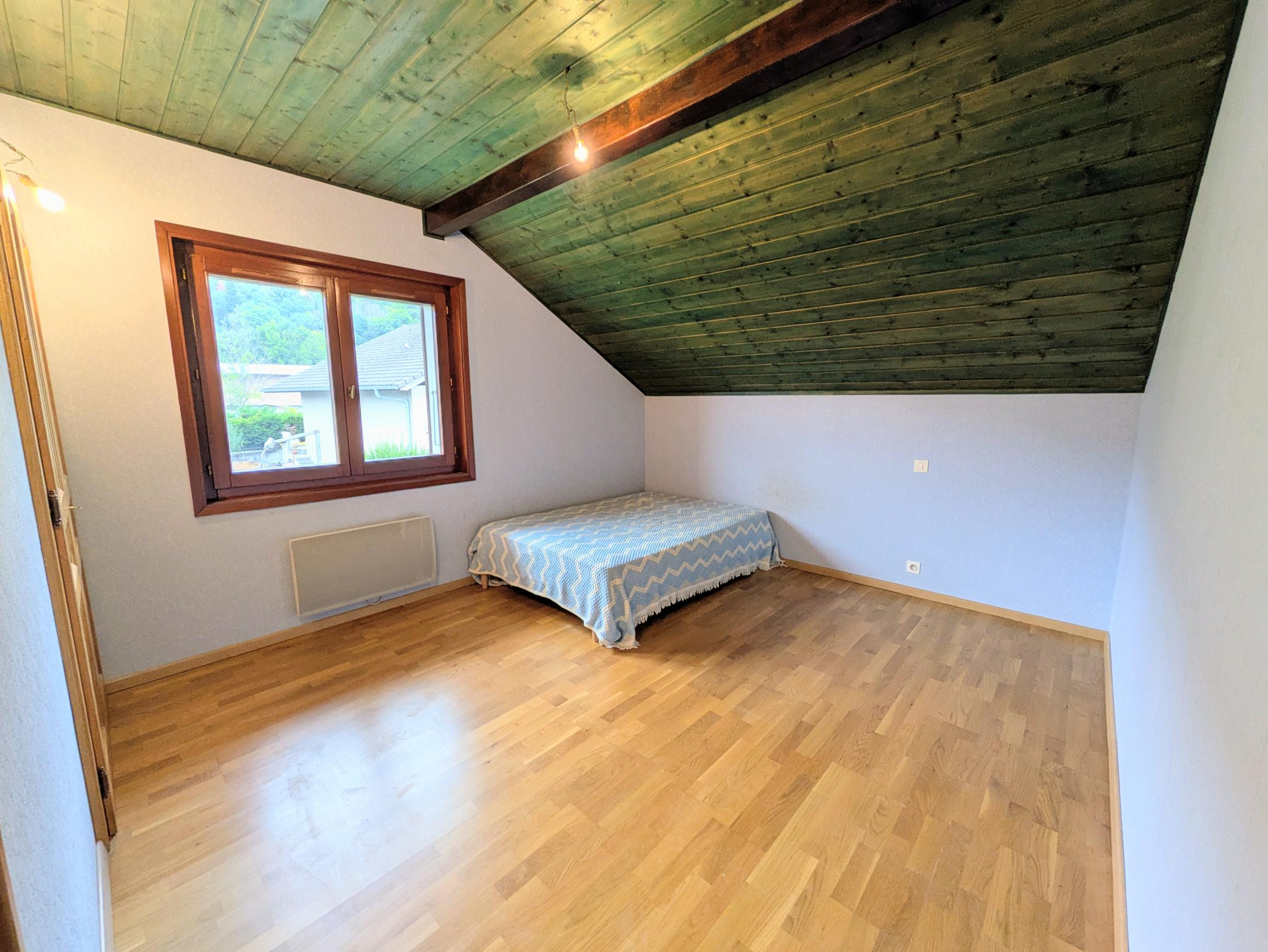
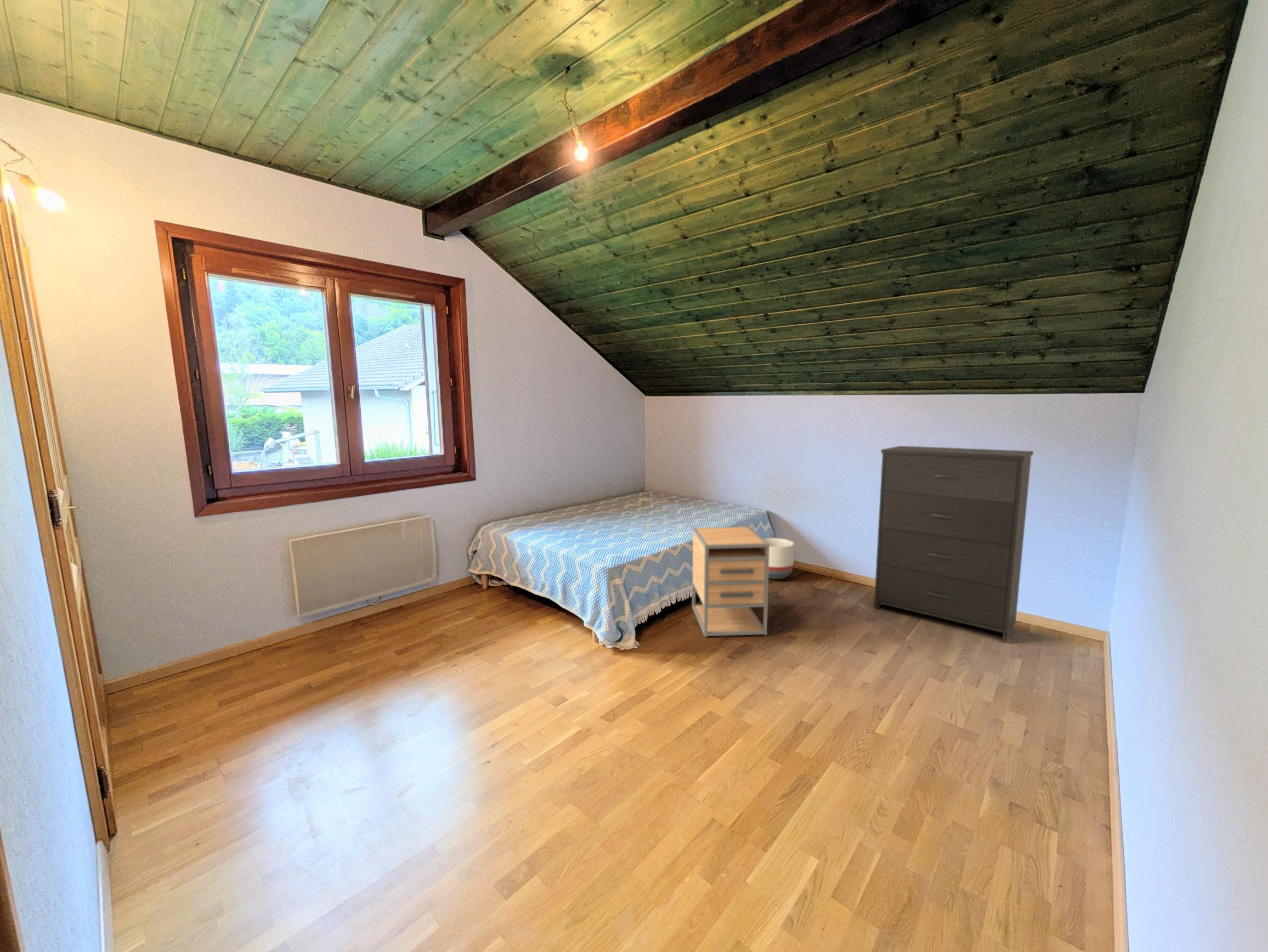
+ planter (774, 560)
+ nightstand (728, 578)
+ dresser (948, 535)
